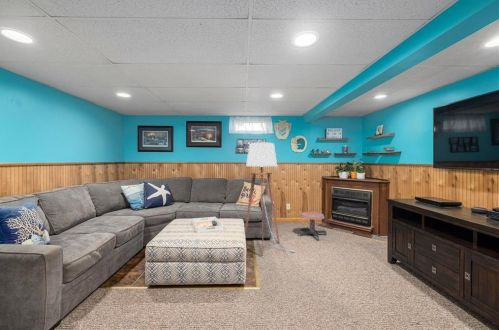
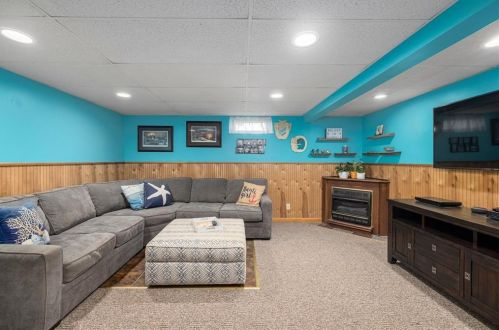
- floor lamp (270, 195)
- stool (312, 224)
